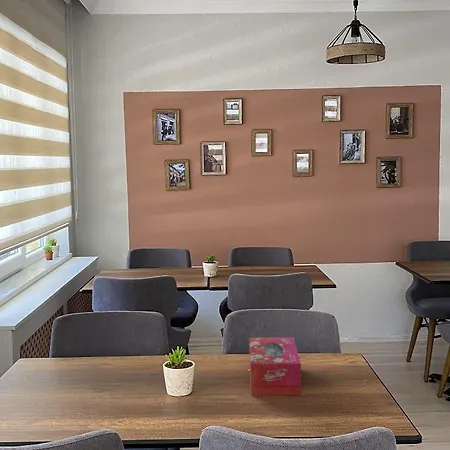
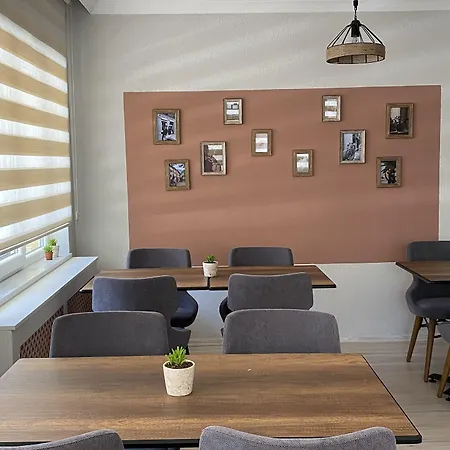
- tissue box (273, 364)
